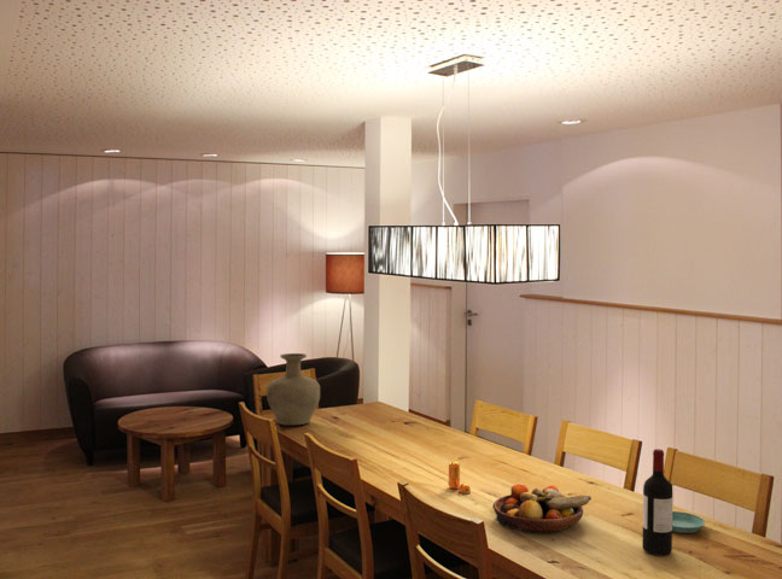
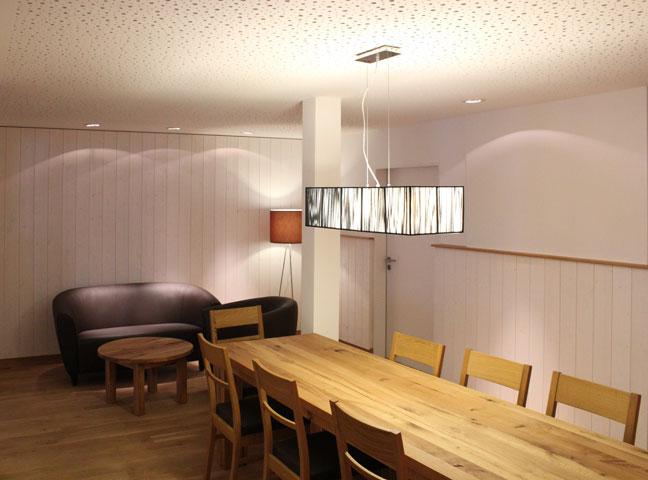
- vase (293, 388)
- wine bottle (658, 501)
- pepper shaker (459, 475)
- fruit bowl (538, 502)
- saucer (679, 522)
